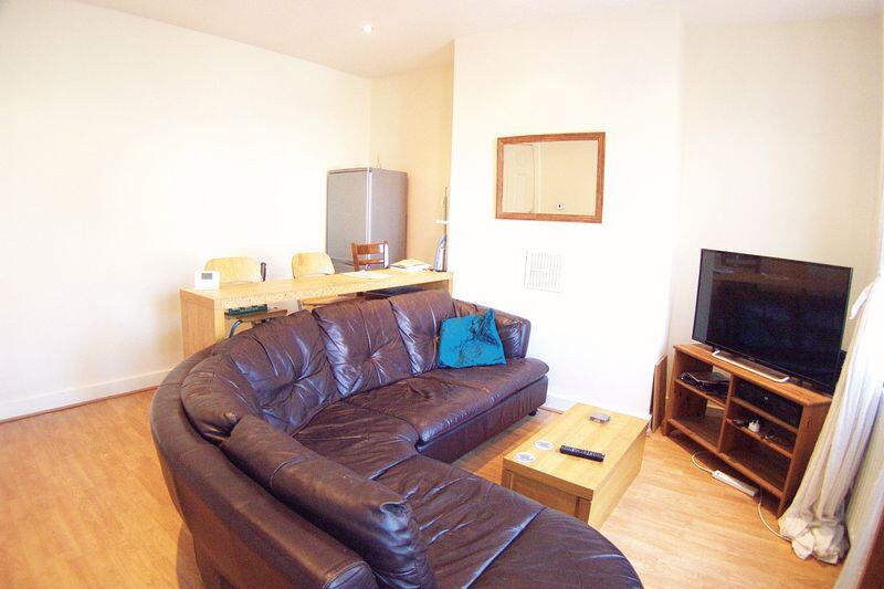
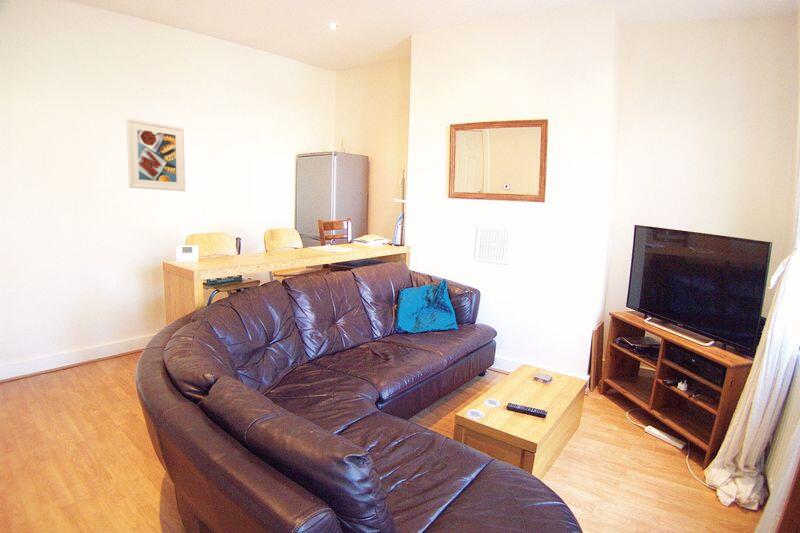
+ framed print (157, 156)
